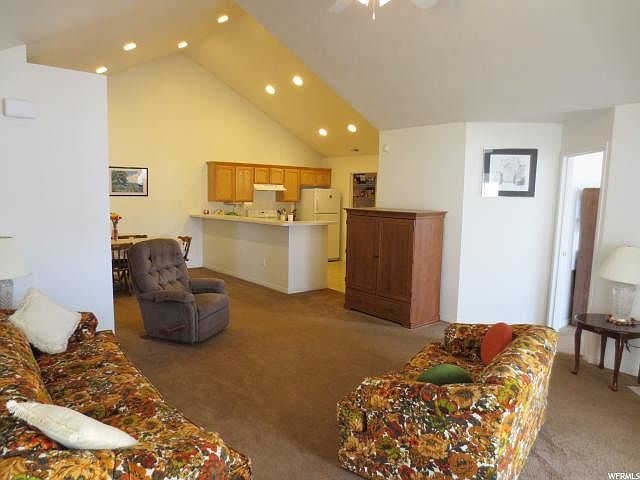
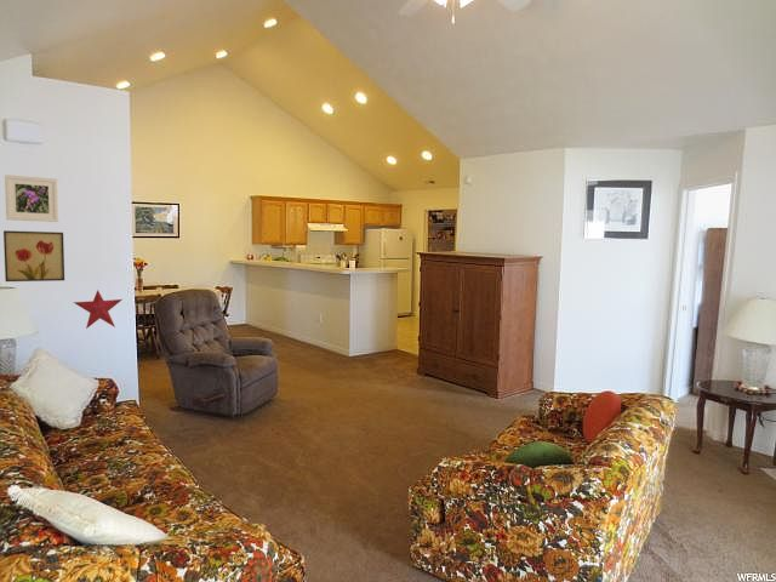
+ wall art (34, 256)
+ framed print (32, 199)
+ decorative star (98, 308)
